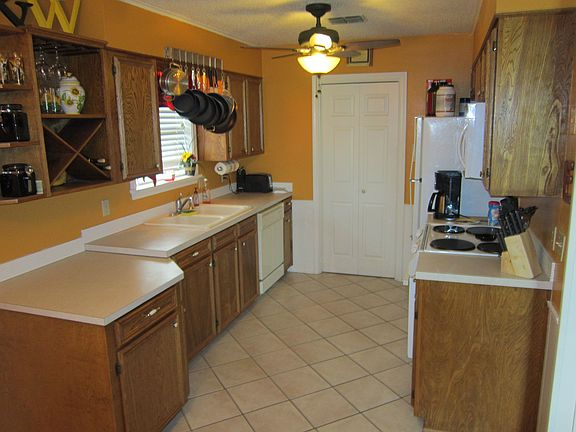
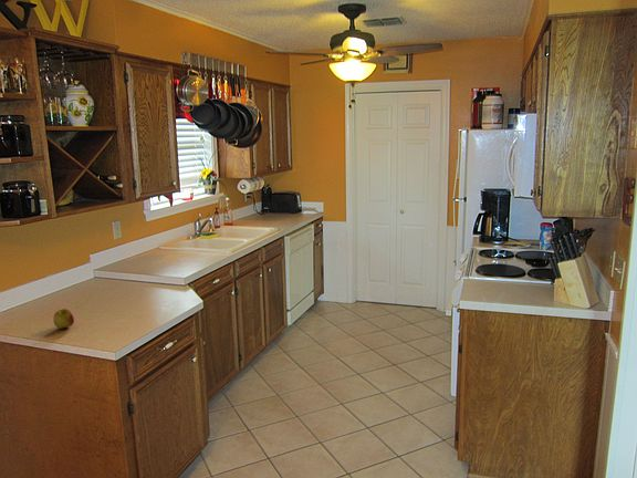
+ apple (63, 319)
